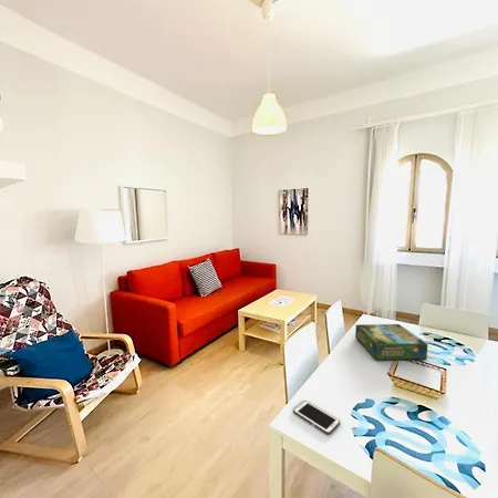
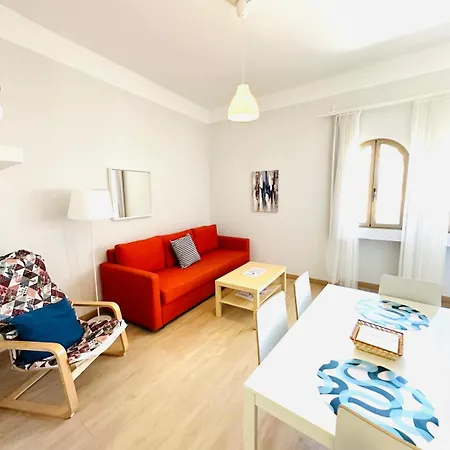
- board game (387, 340)
- cell phone (315, 416)
